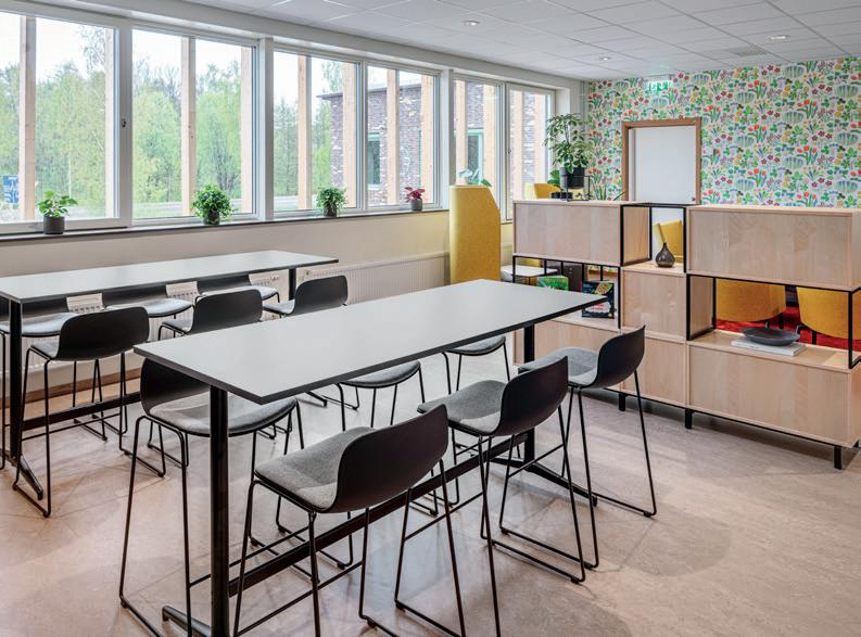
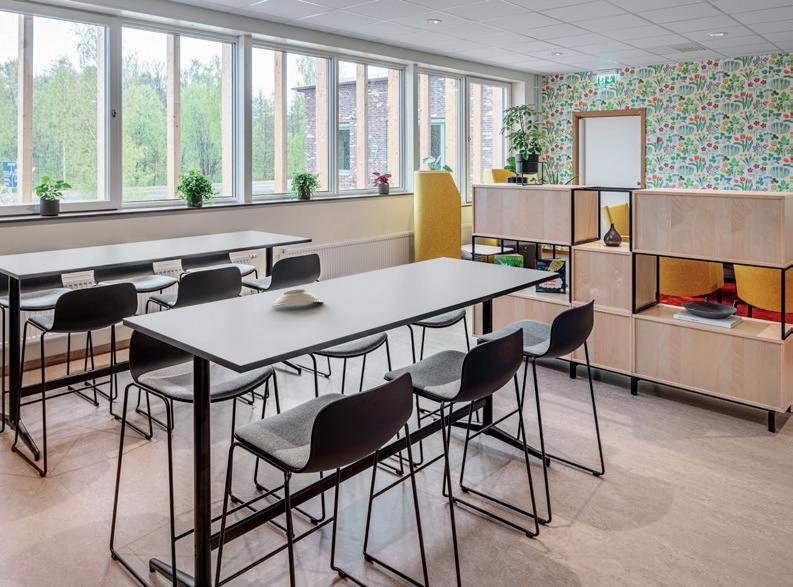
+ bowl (299, 297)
